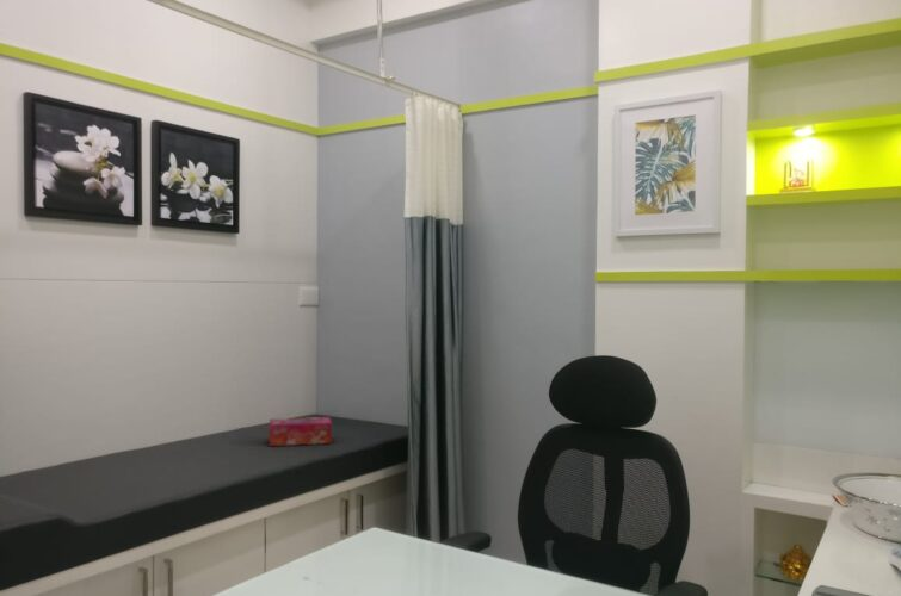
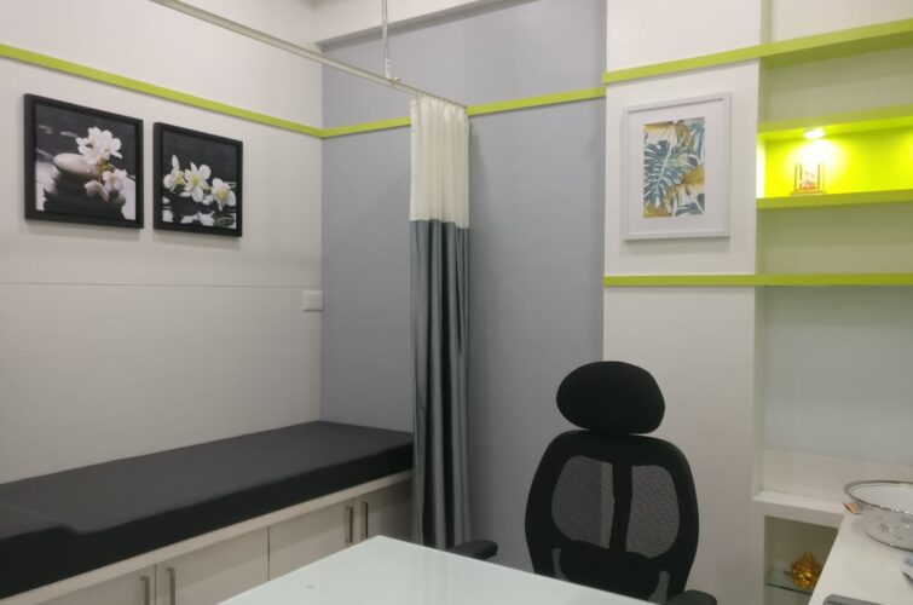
- tissue box (300, 430)
